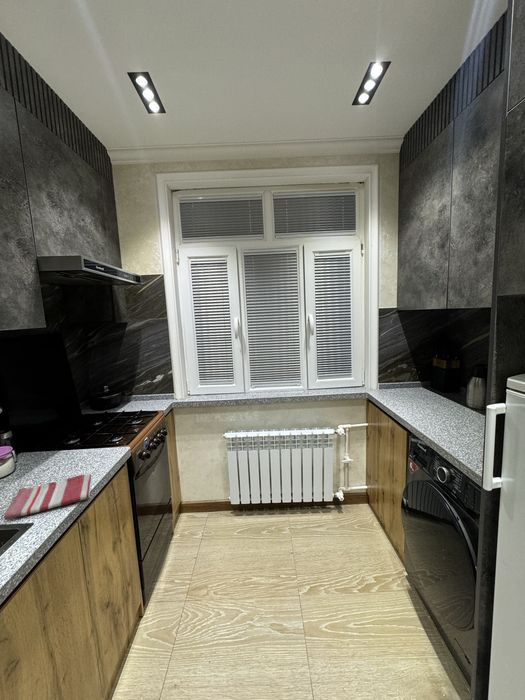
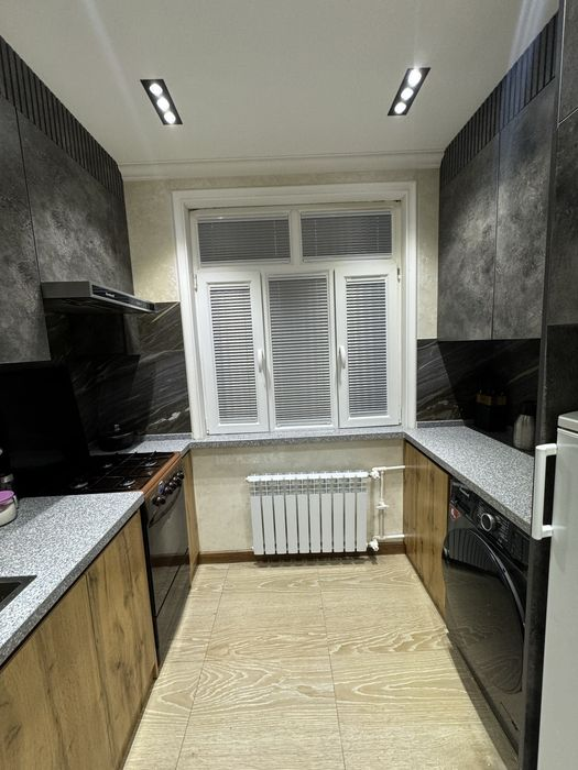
- dish towel (52, 494)
